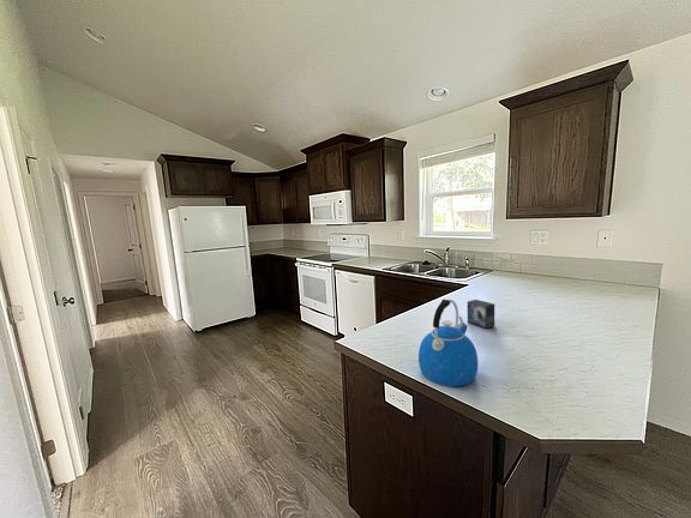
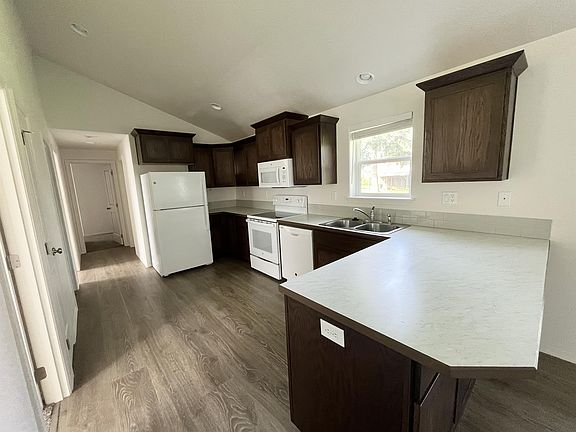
- small box (480, 313)
- kettle (450, 333)
